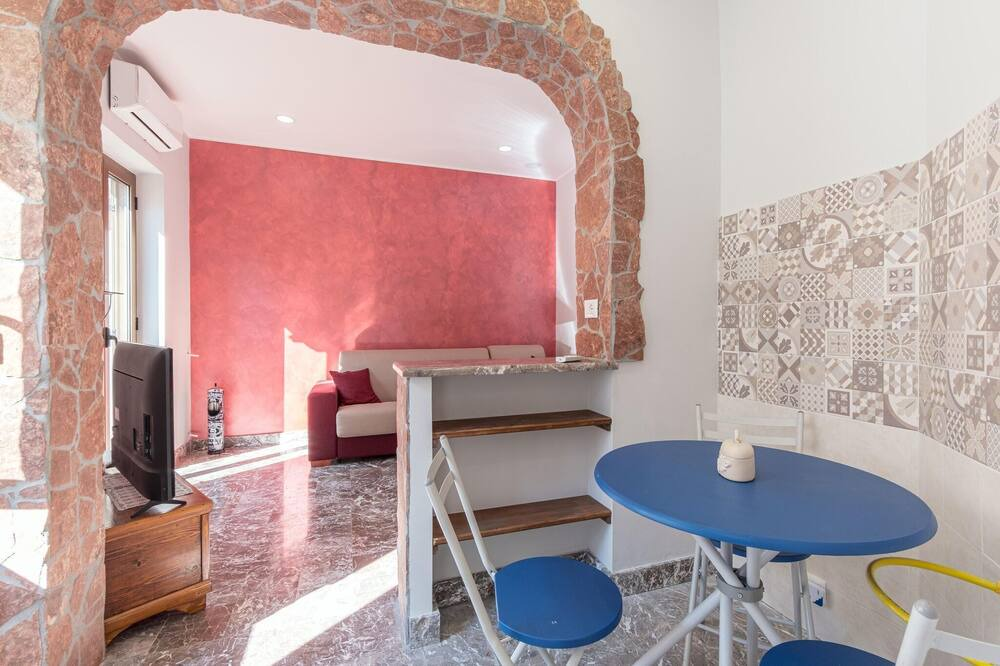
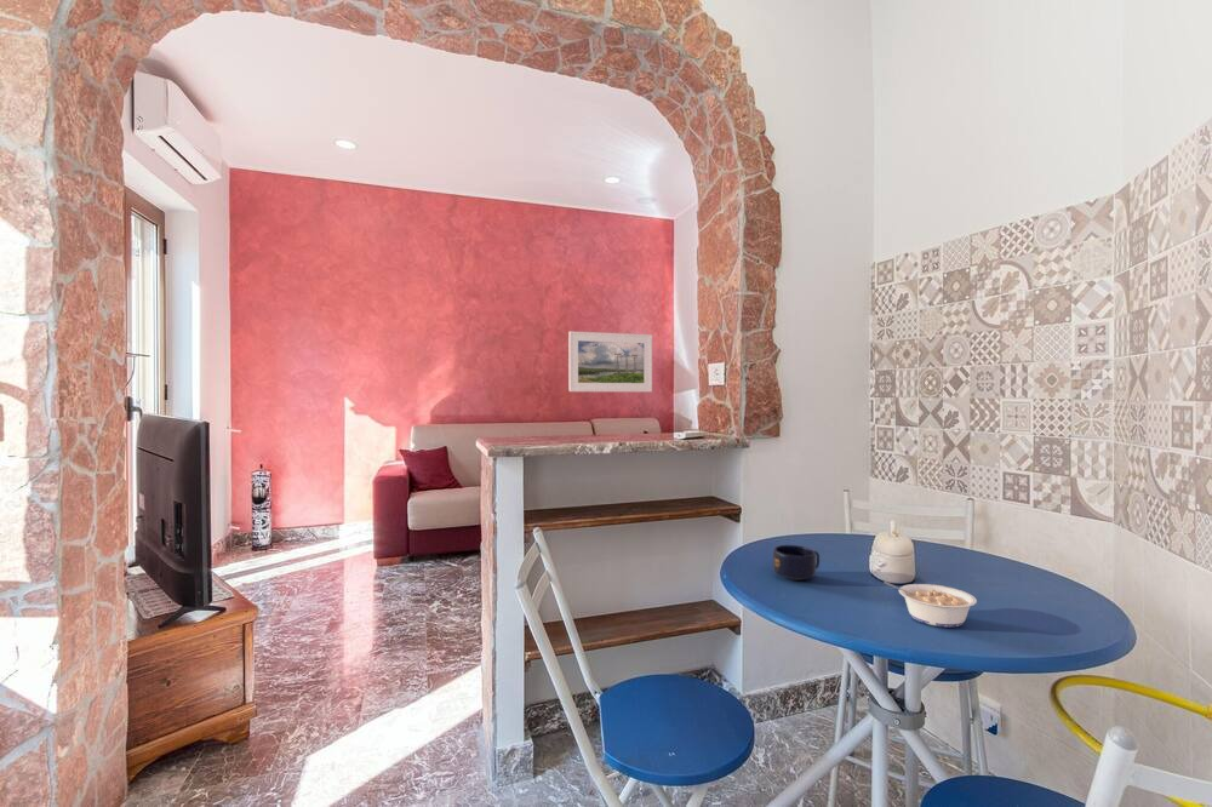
+ mug (797, 562)
+ legume (933, 603)
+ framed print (611, 362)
